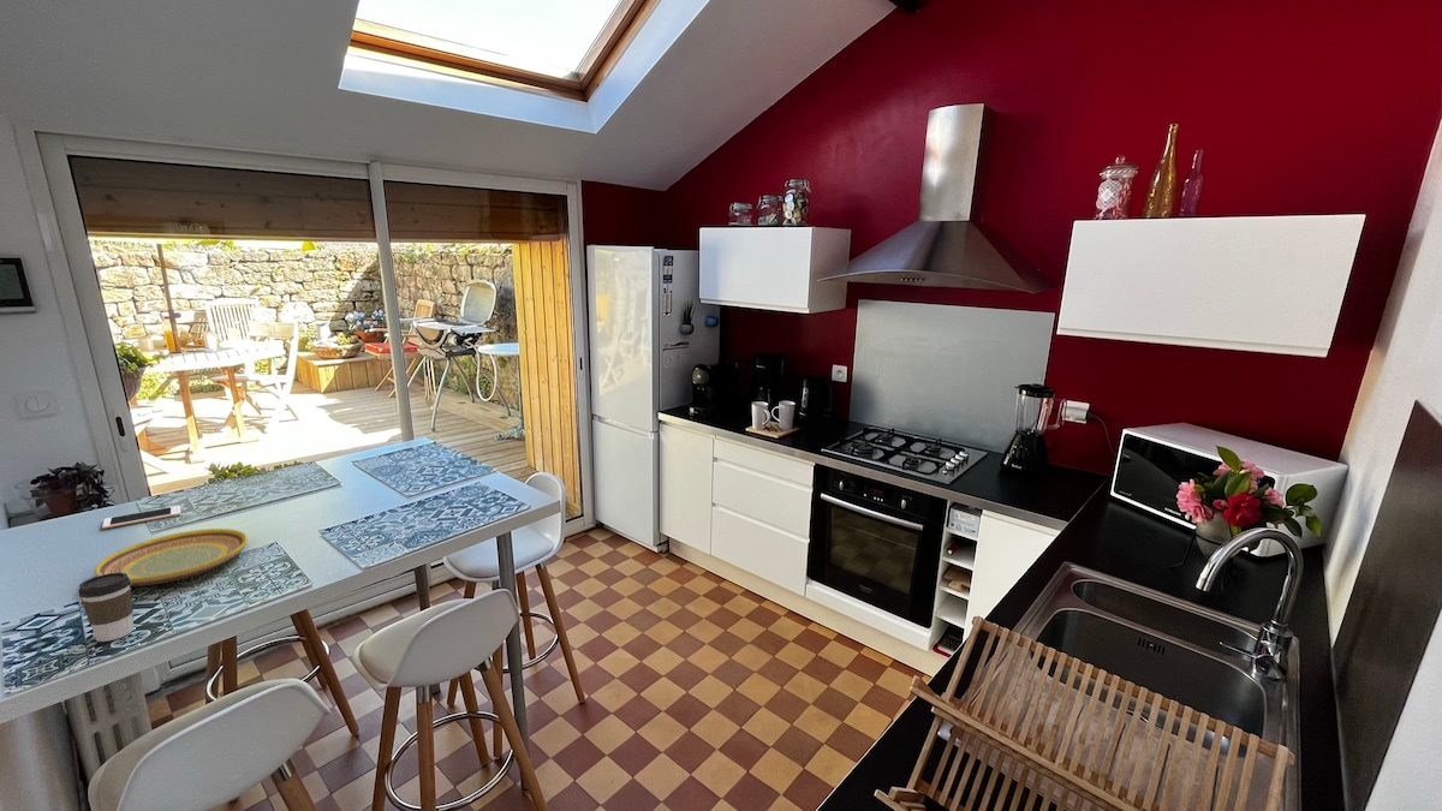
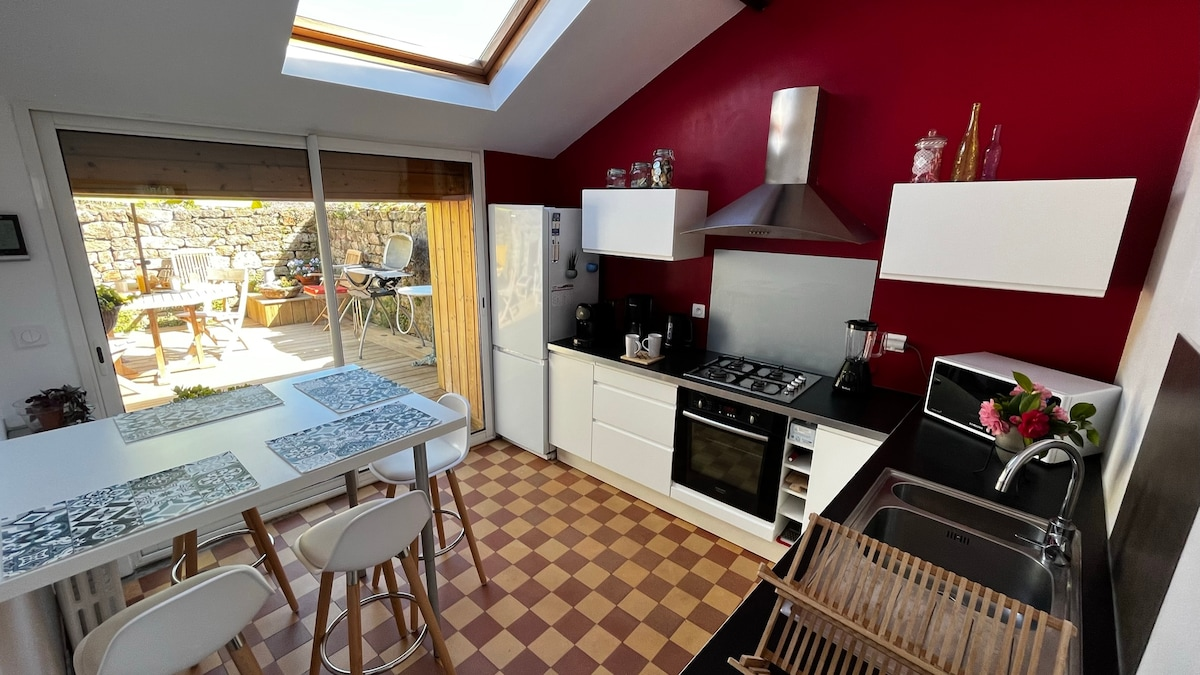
- coffee cup (109, 607)
- cell phone (143, 515)
- plate (177, 557)
